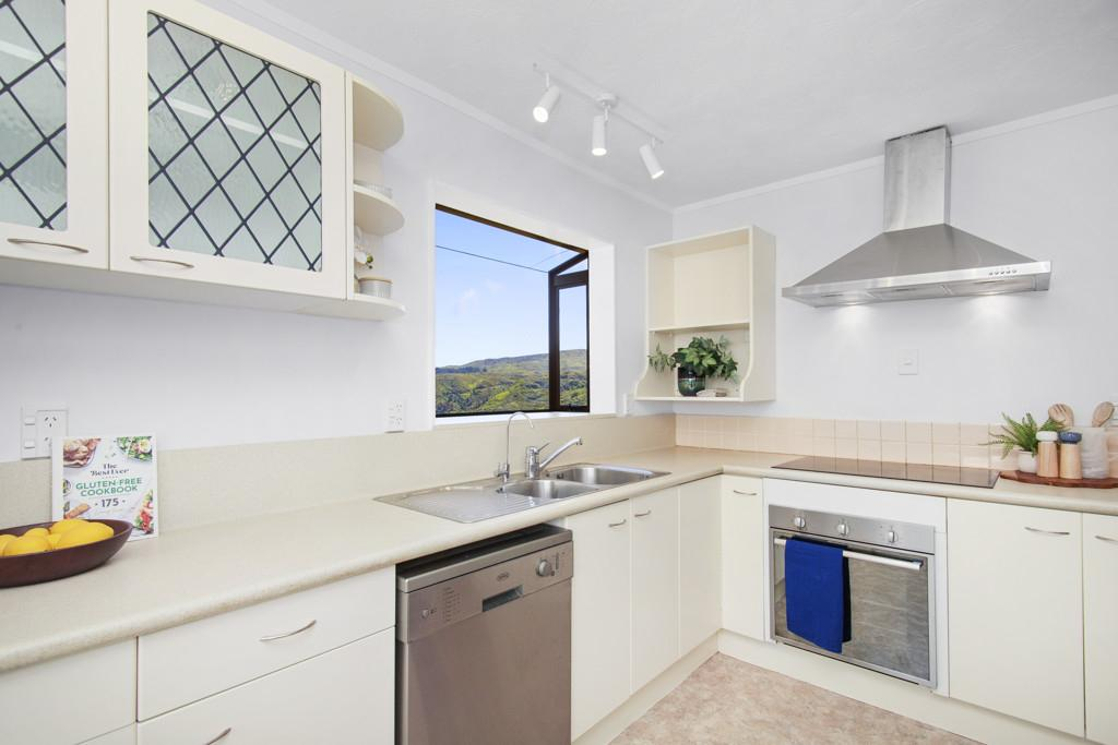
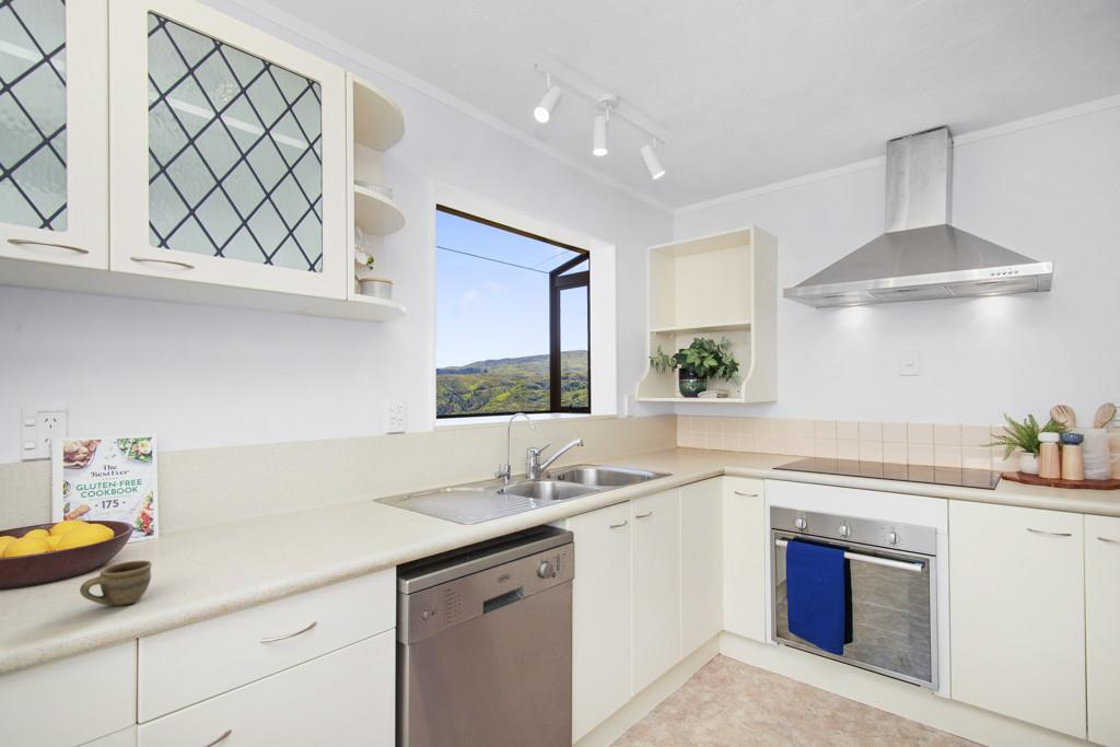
+ cup (116, 585)
